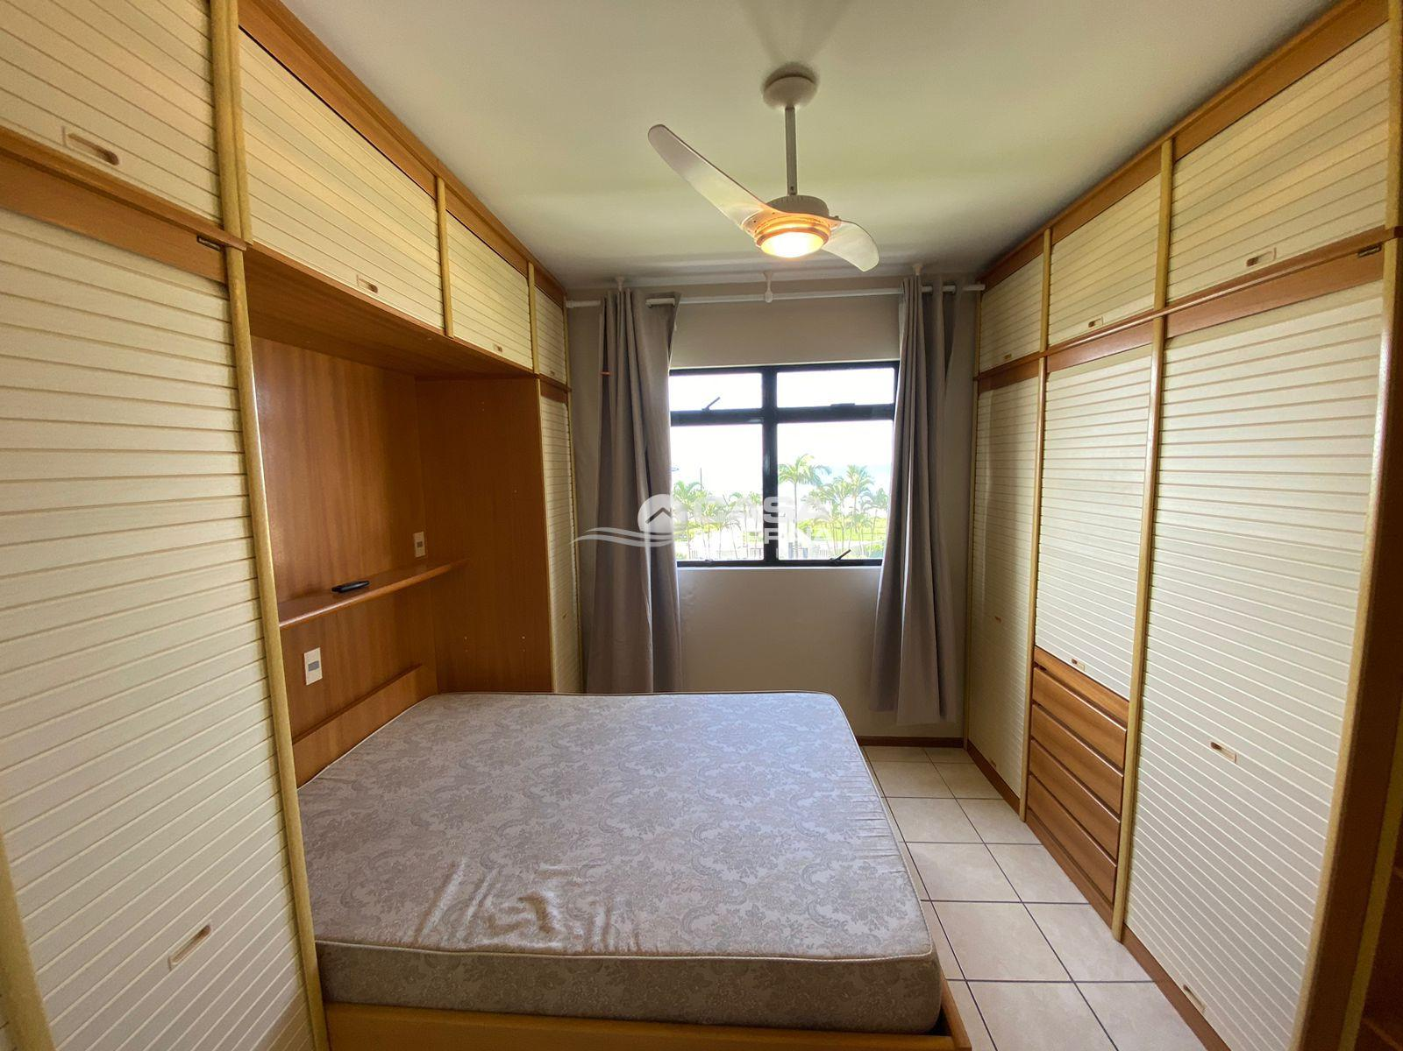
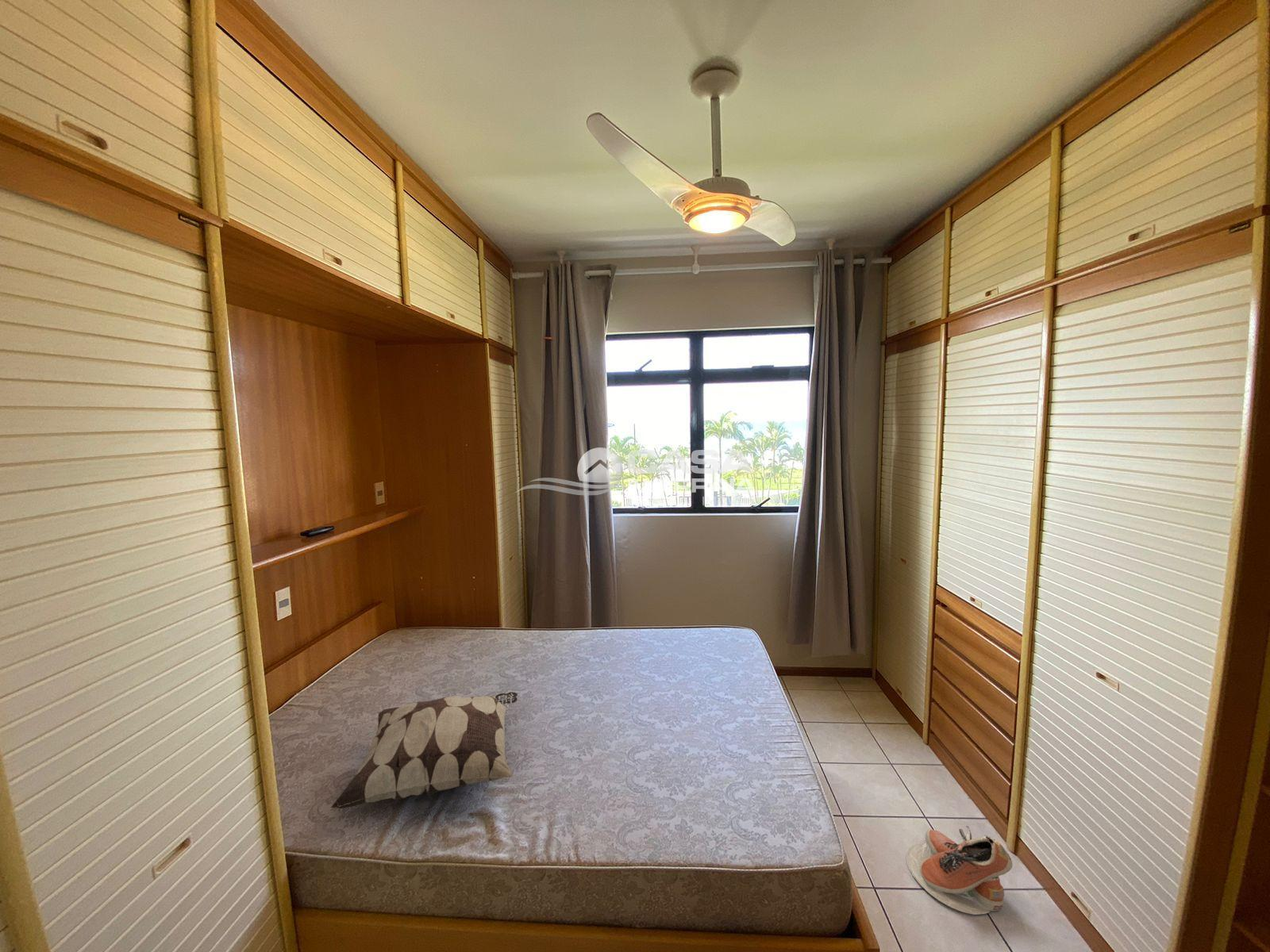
+ decorative pillow (441, 739)
+ shoe (953, 843)
